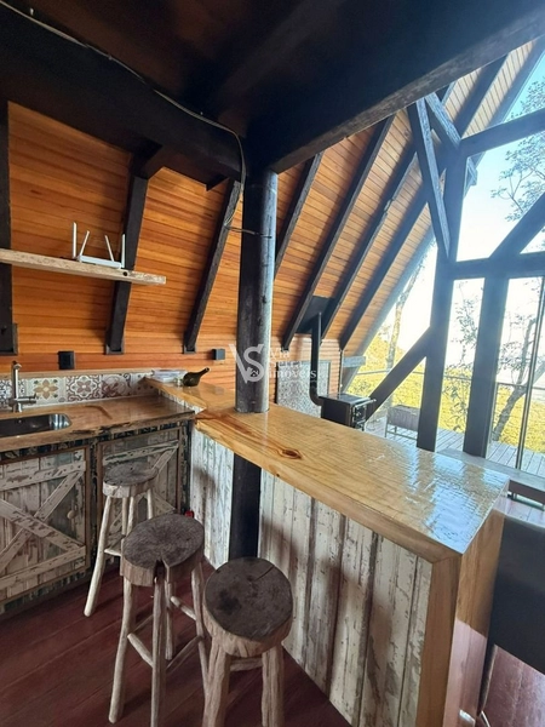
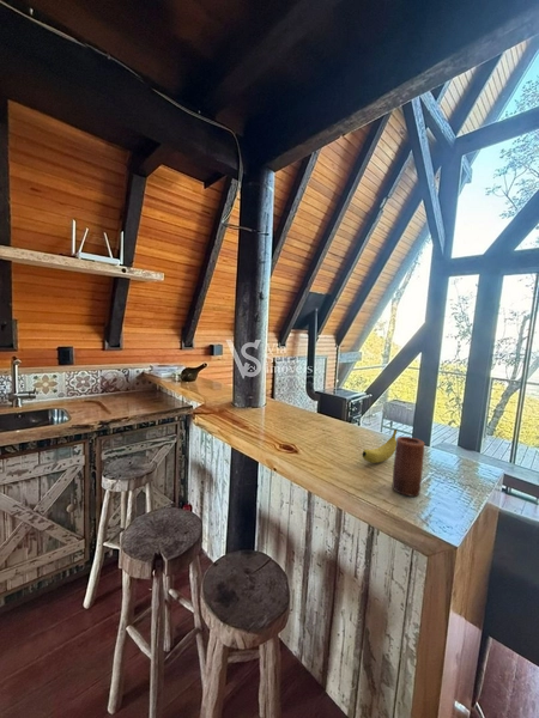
+ fruit (380, 446)
+ candle (407, 464)
